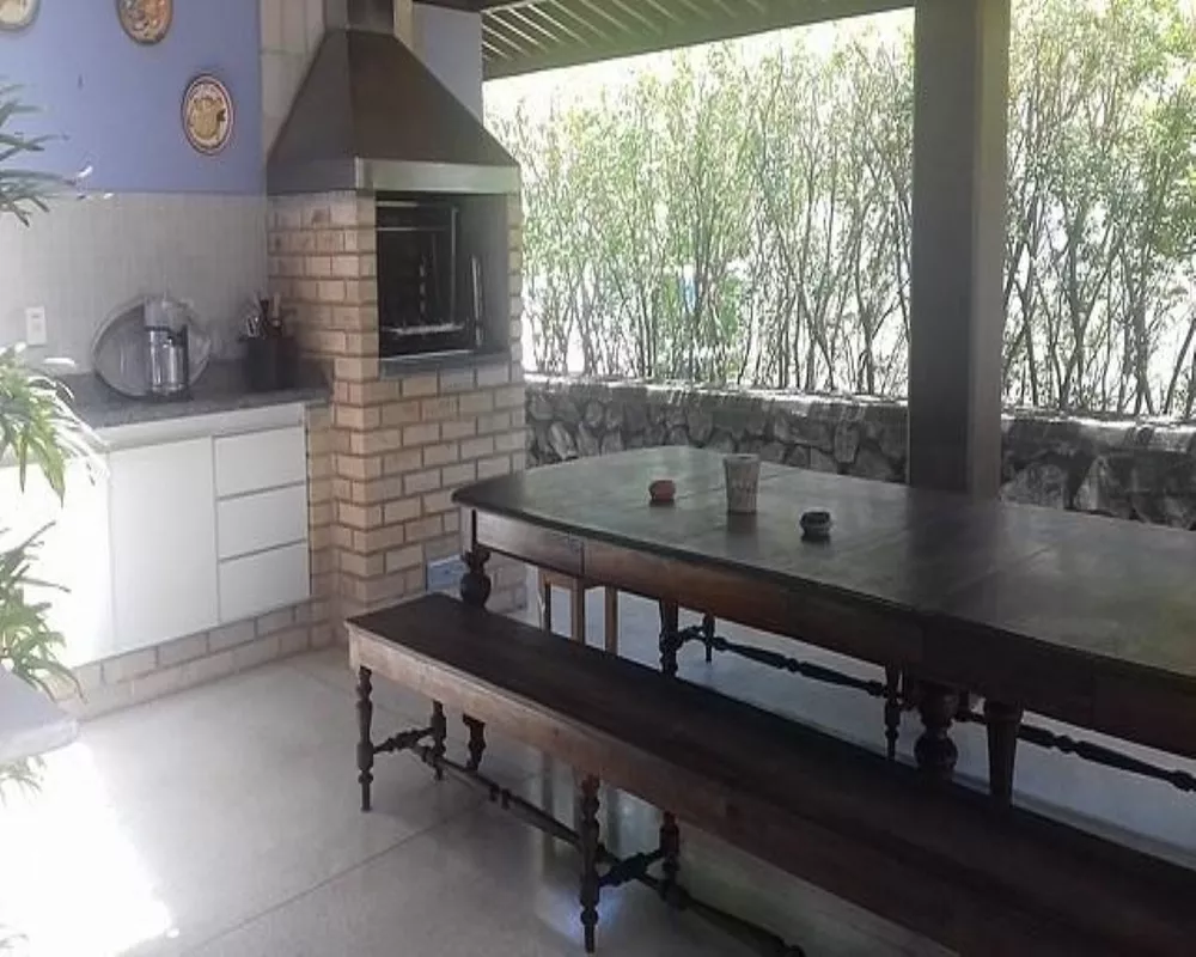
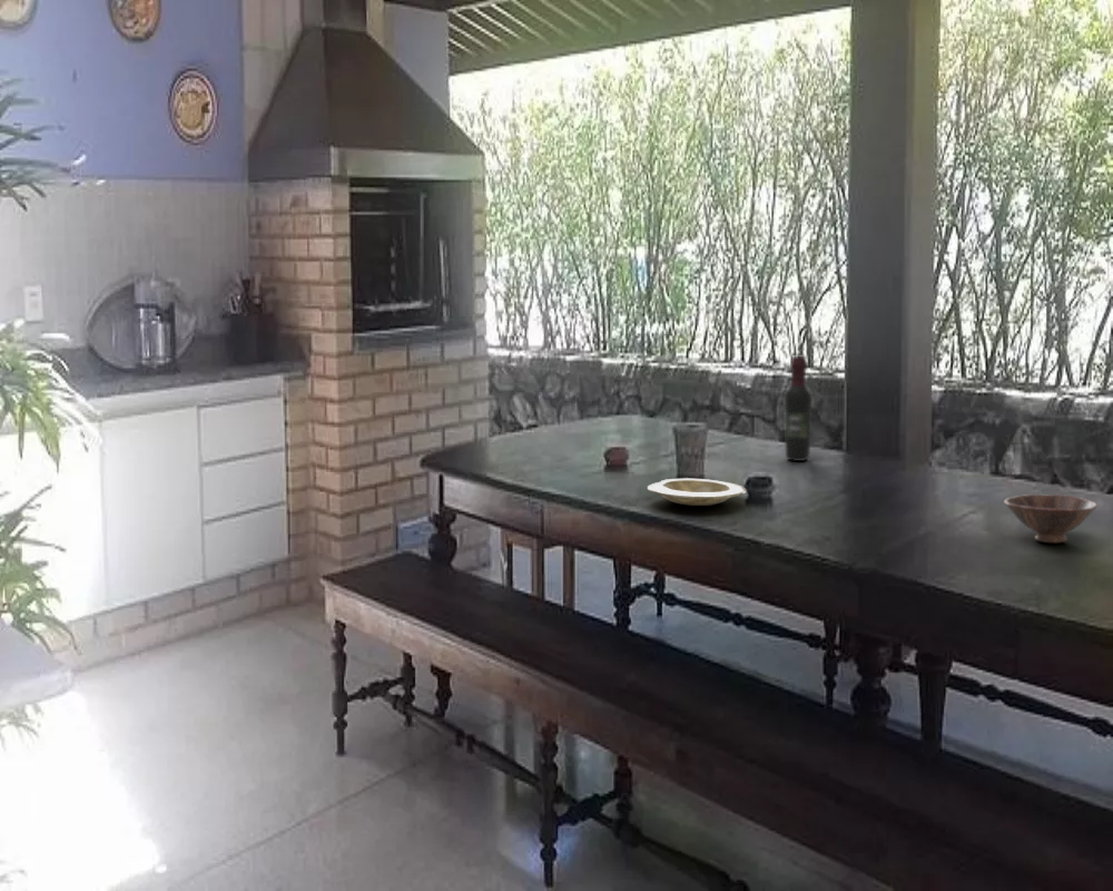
+ bowl (1050, 520)
+ wine bottle (798, 408)
+ plate (697, 493)
